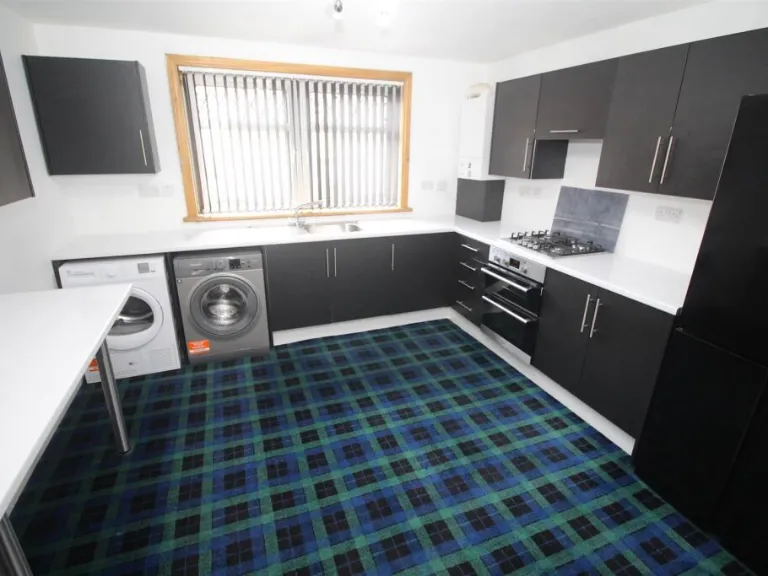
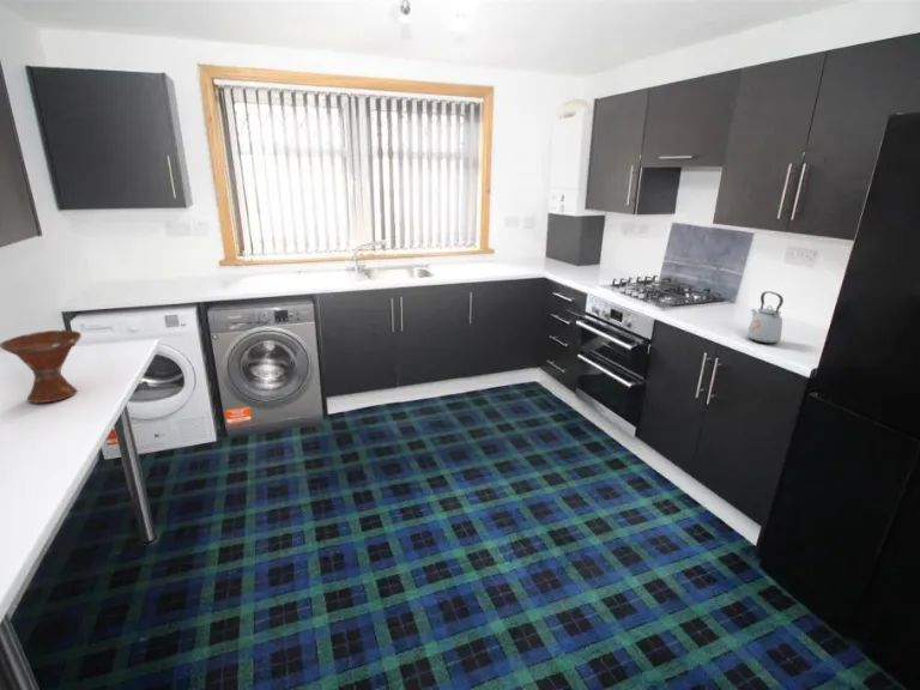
+ bowl (48, 367)
+ kettle (763, 315)
